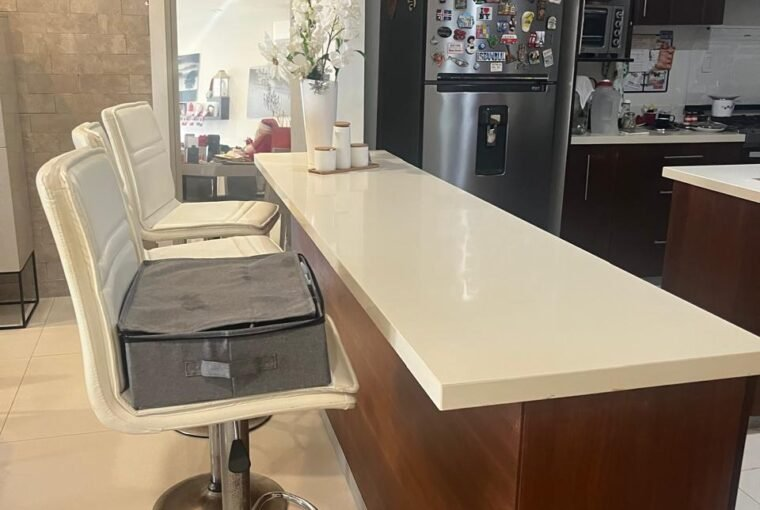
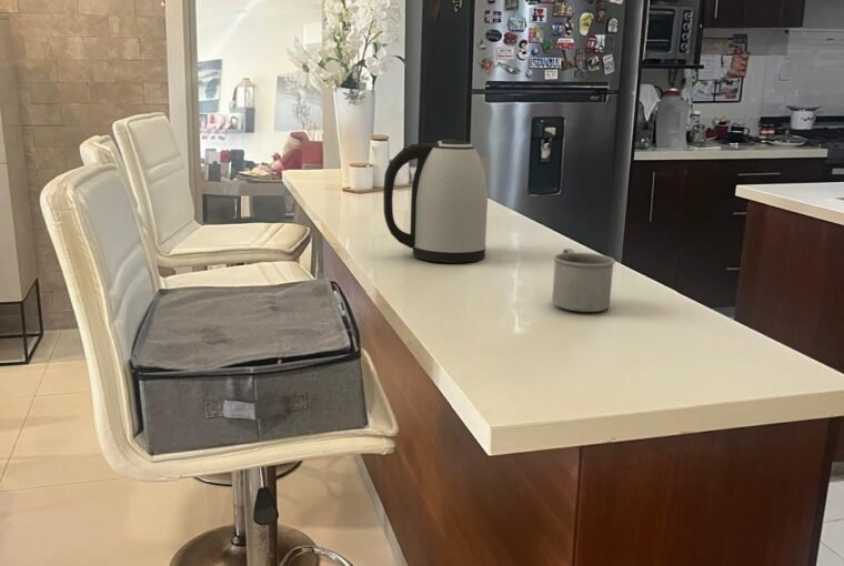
+ mug (580, 279)
+ kettle (436, 198)
